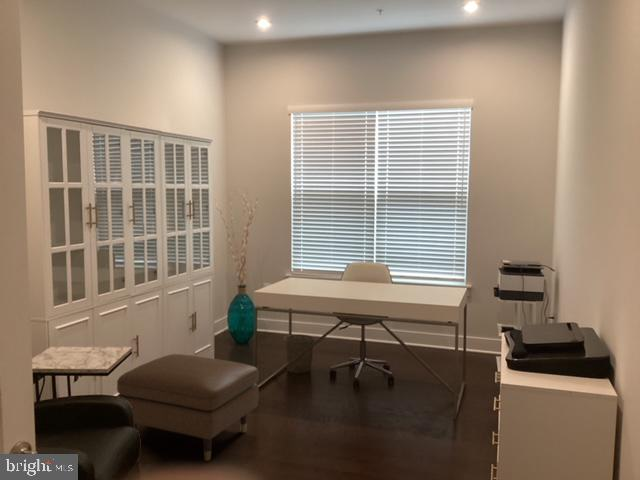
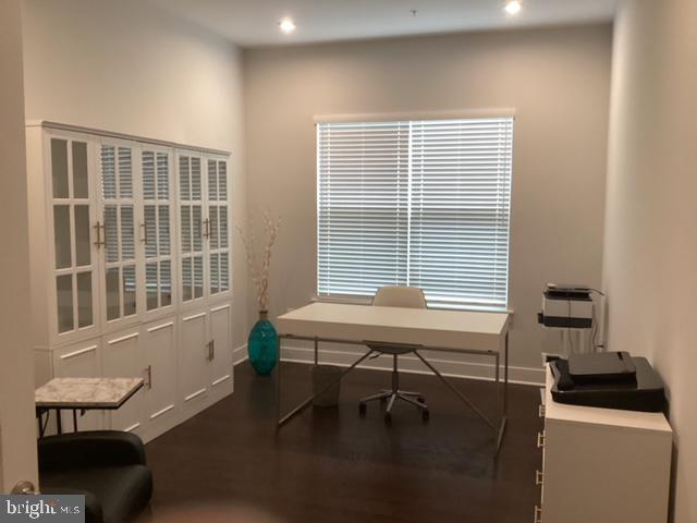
- ottoman (190, 401)
